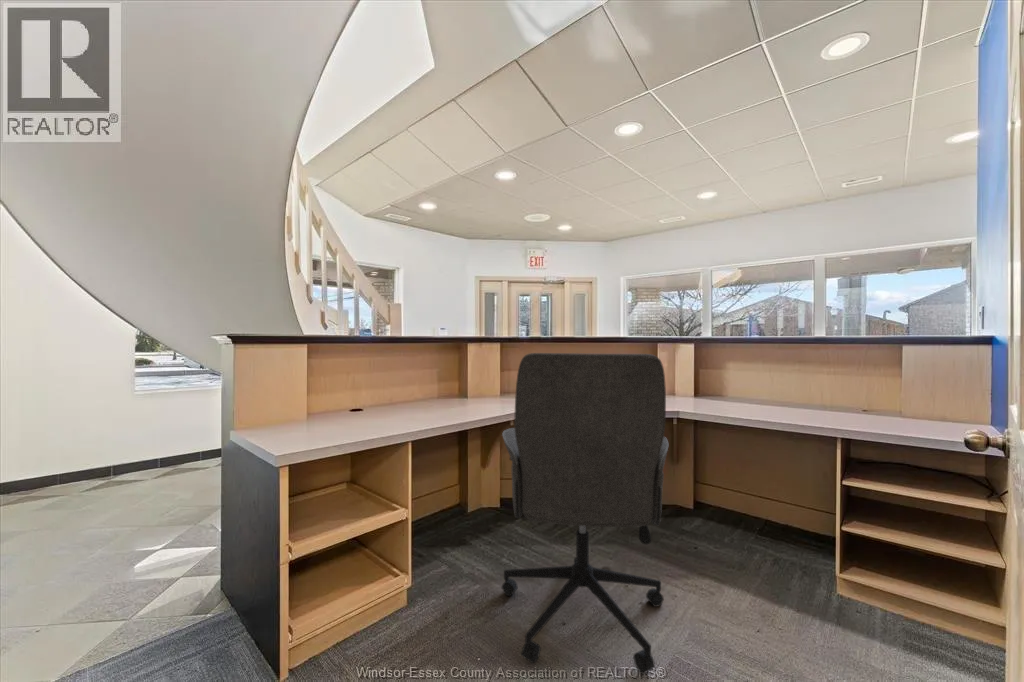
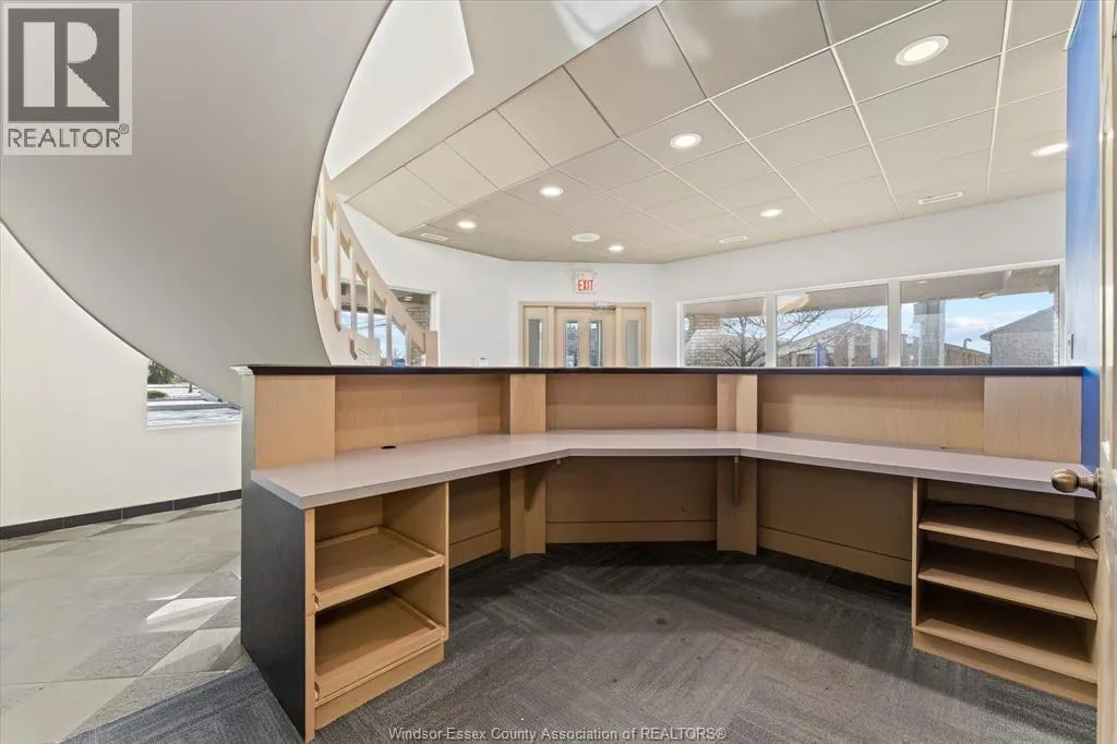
- office chair (583, 484)
